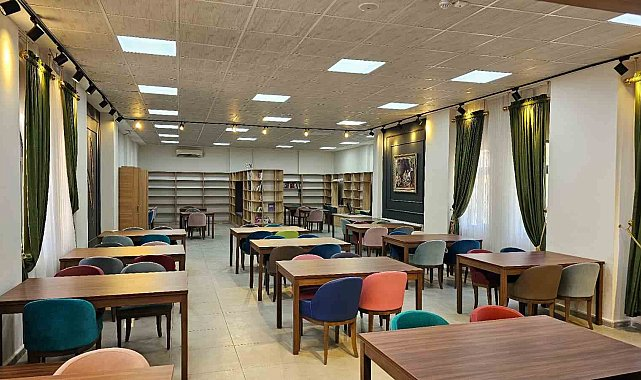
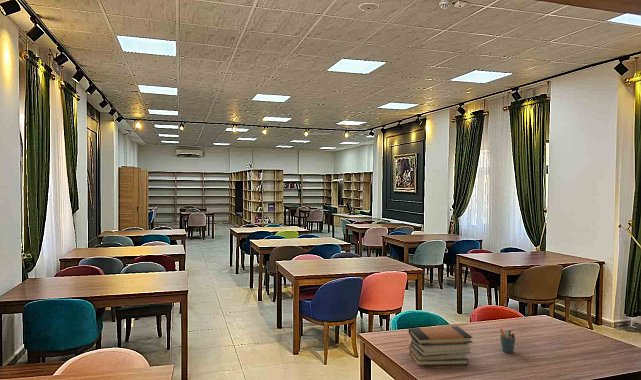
+ pen holder (507, 339)
+ book stack (439, 345)
